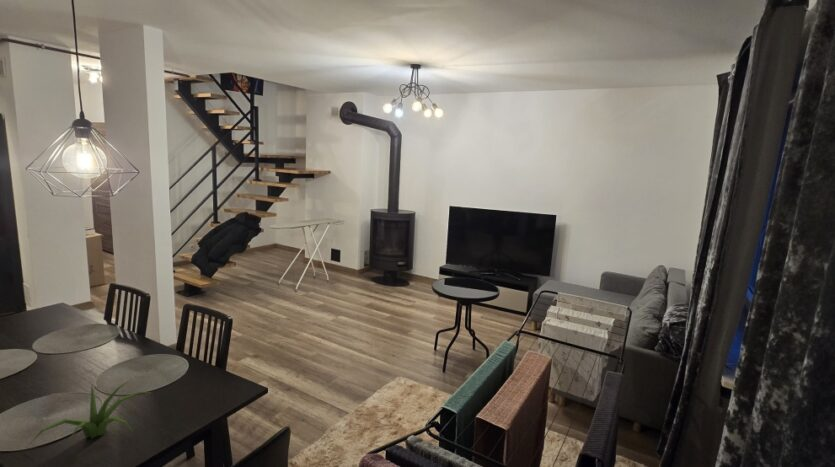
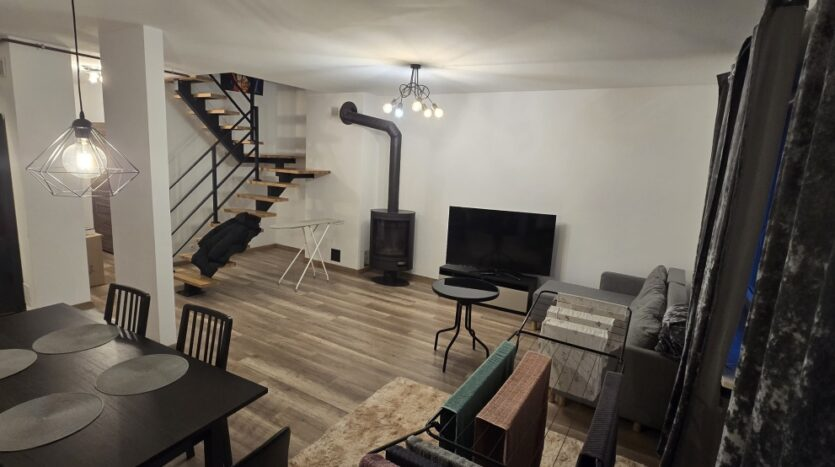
- plant (102, 408)
